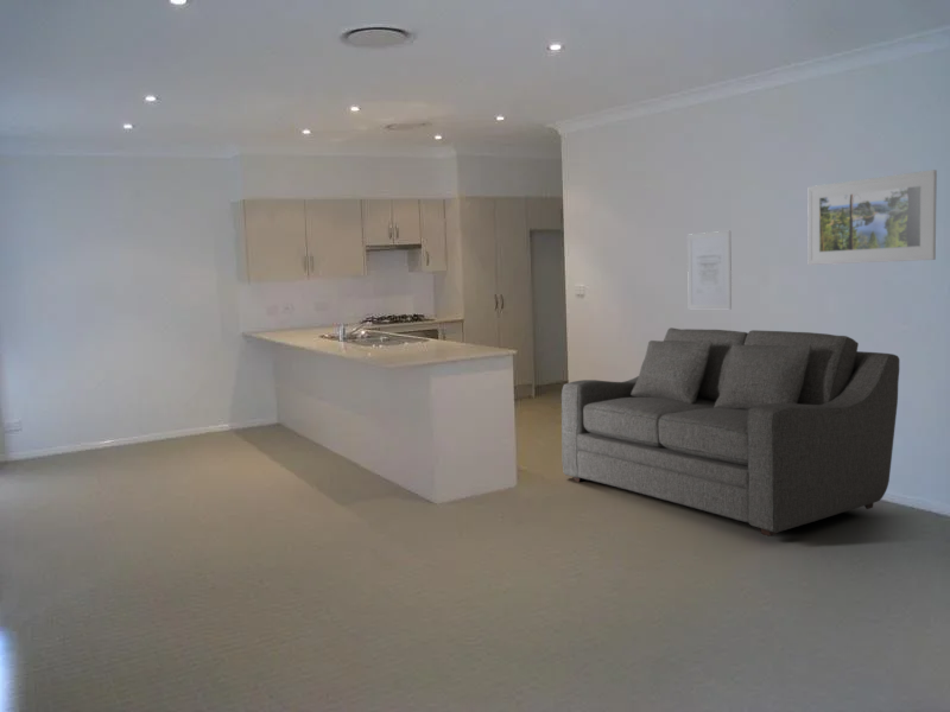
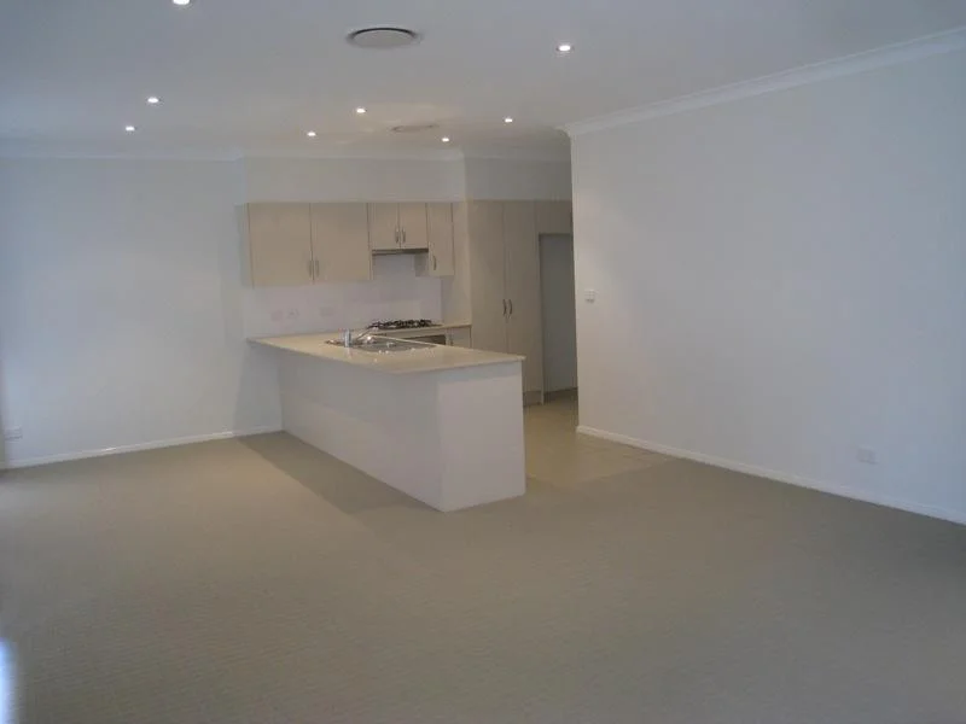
- wall art (709, 271)
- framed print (867, 221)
- sofa (715, 412)
